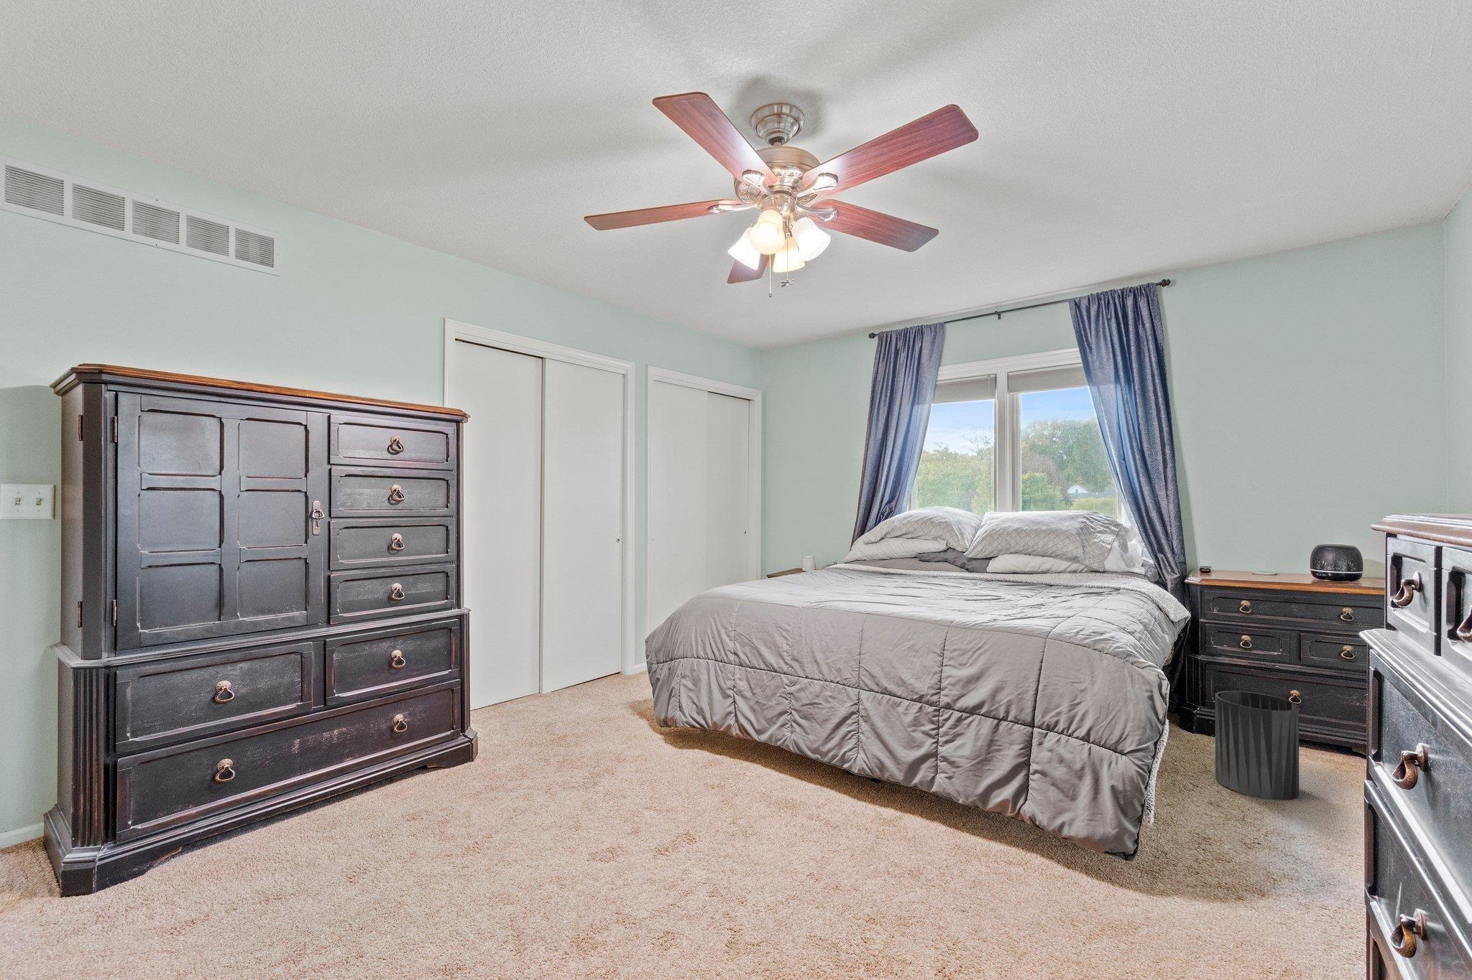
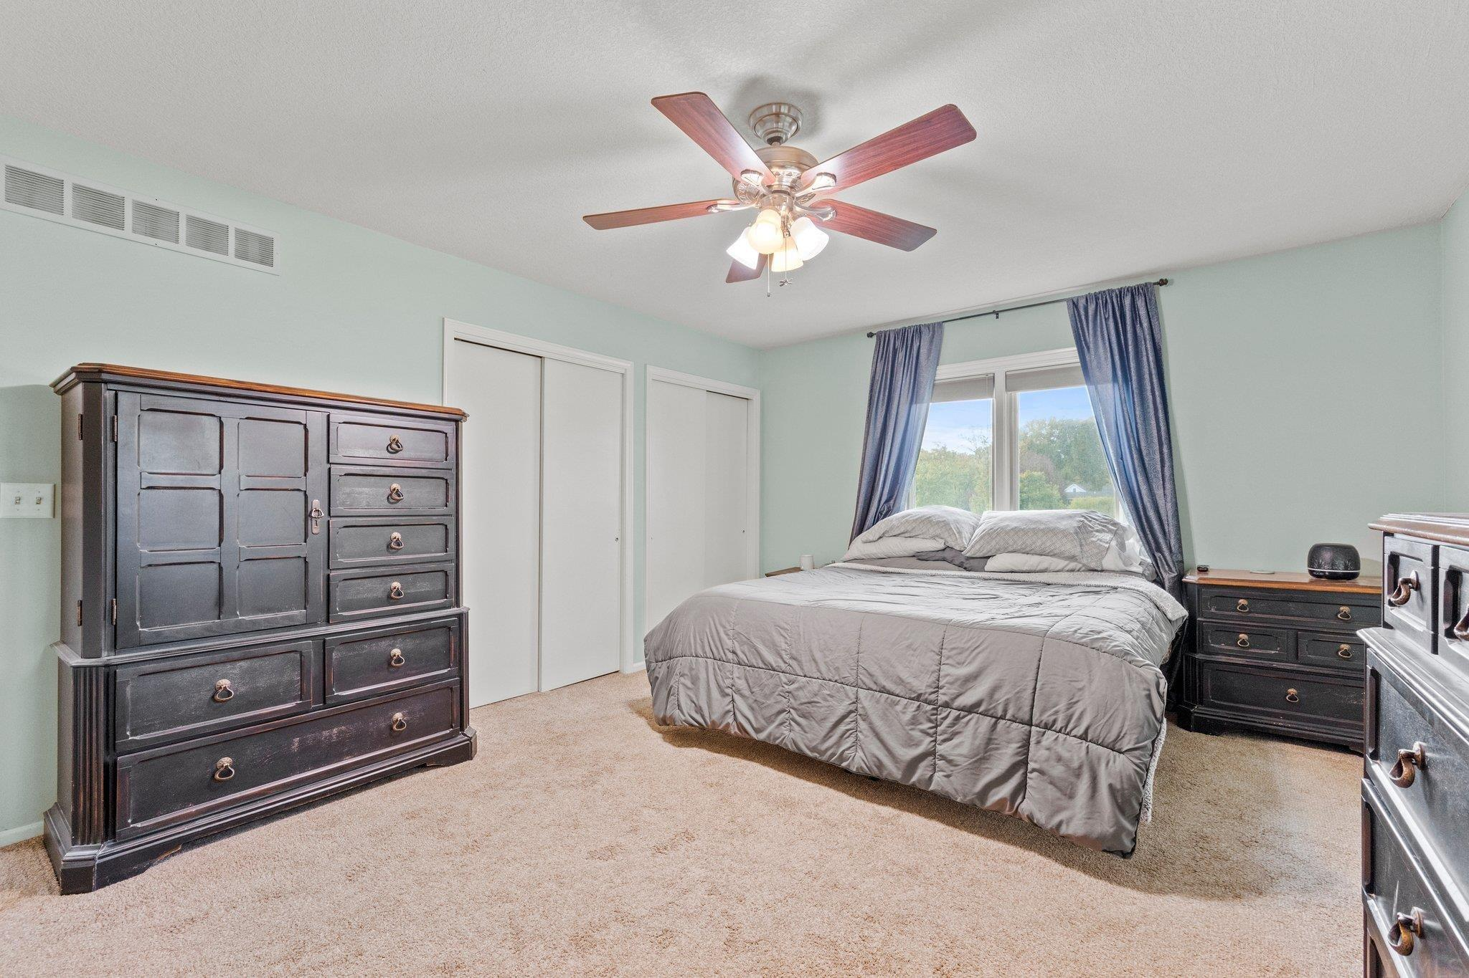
- trash can (1255, 743)
